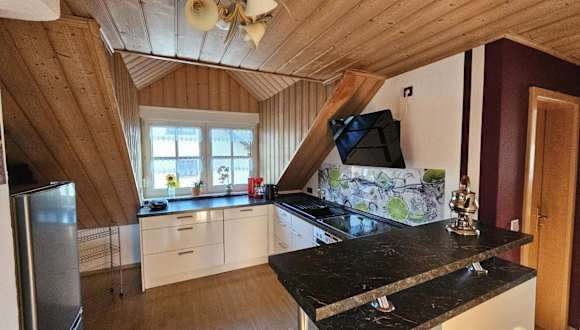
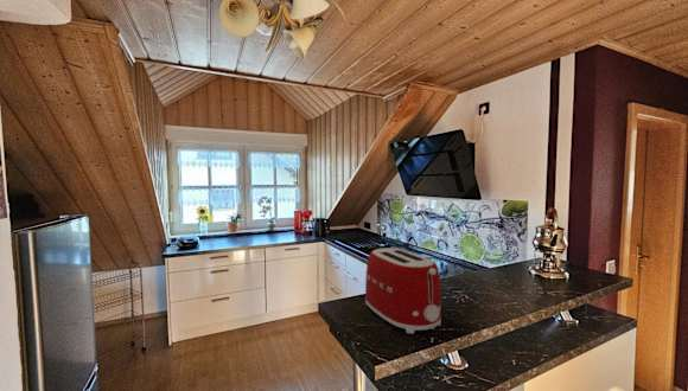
+ toaster (401, 284)
